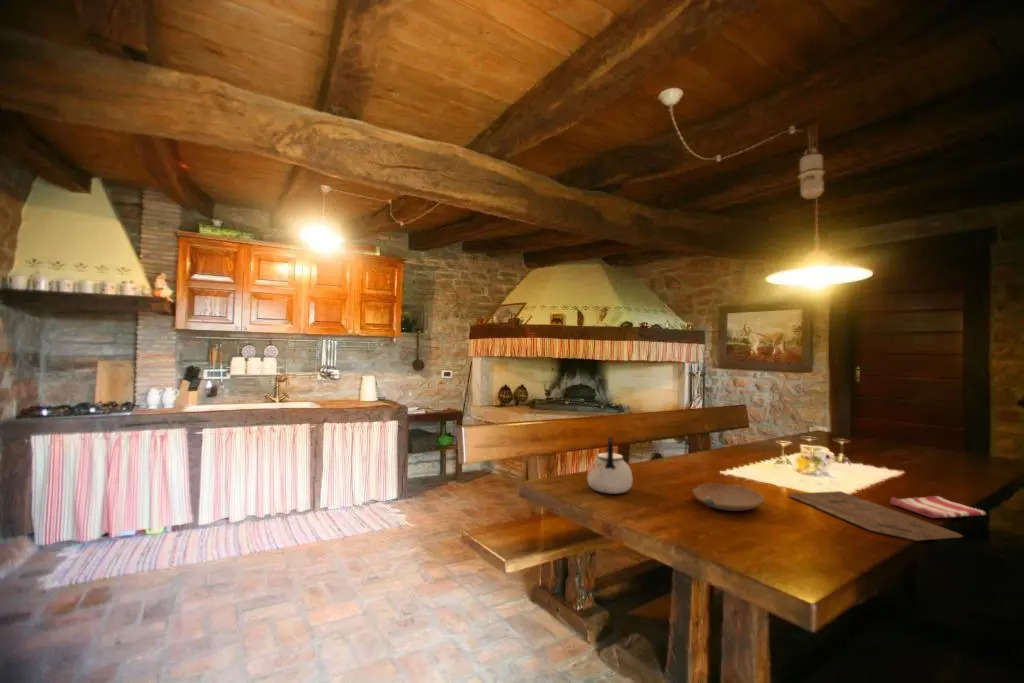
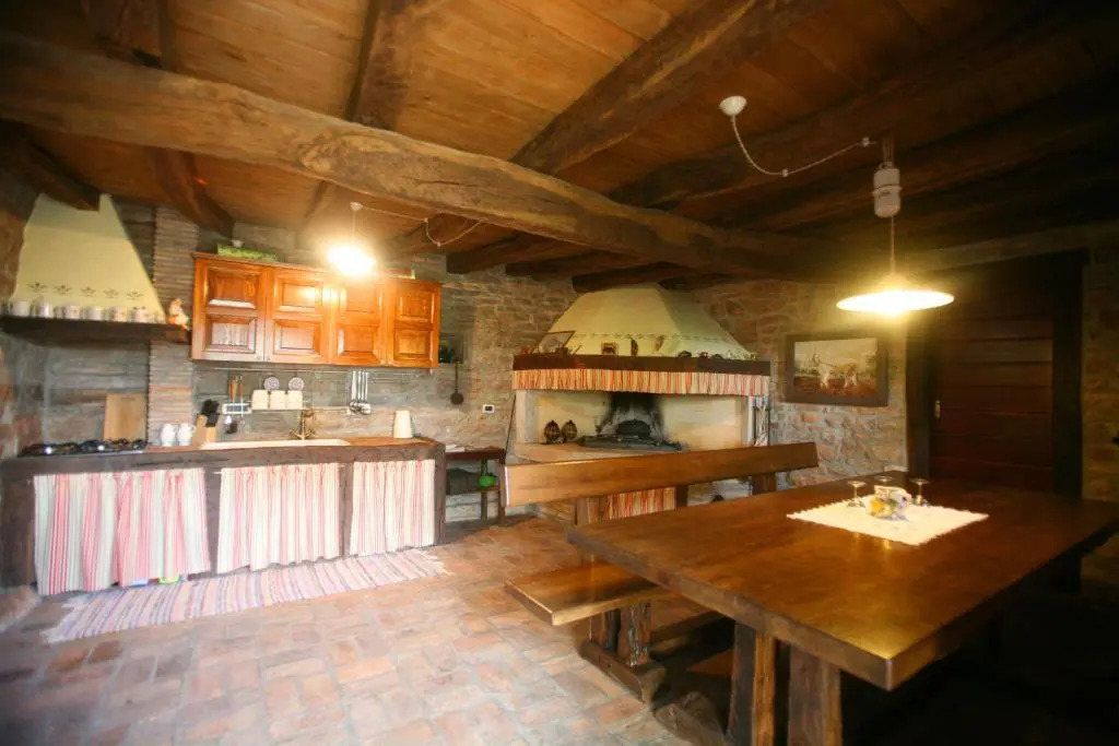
- cutting board (865, 513)
- kettle (609, 463)
- dish towel (936, 506)
- bowl (727, 497)
